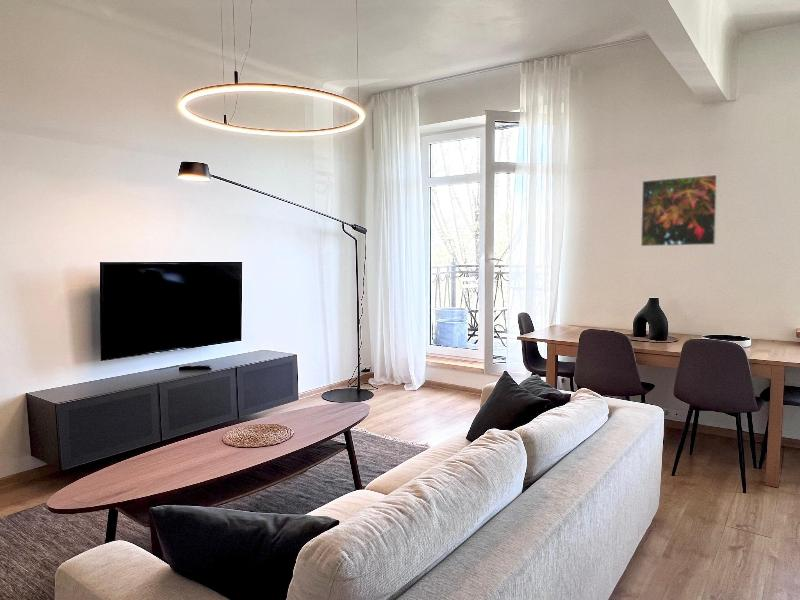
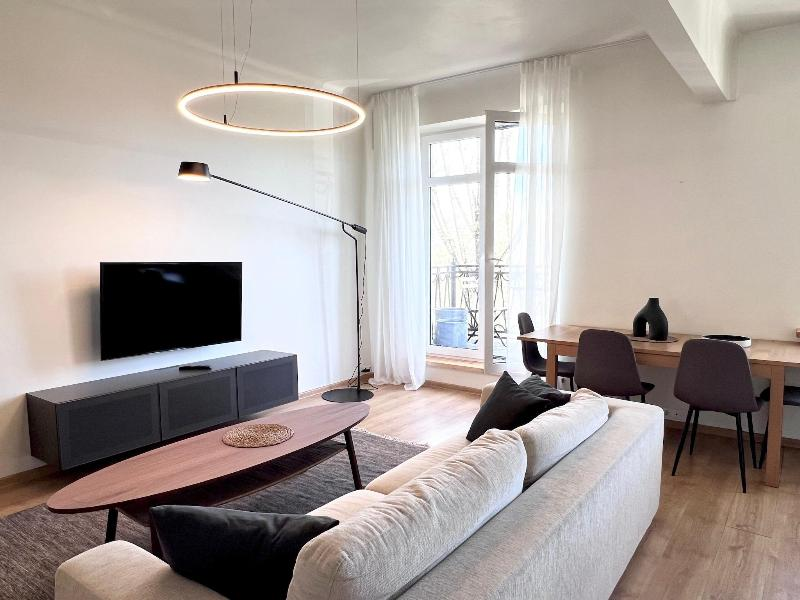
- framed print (677, 211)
